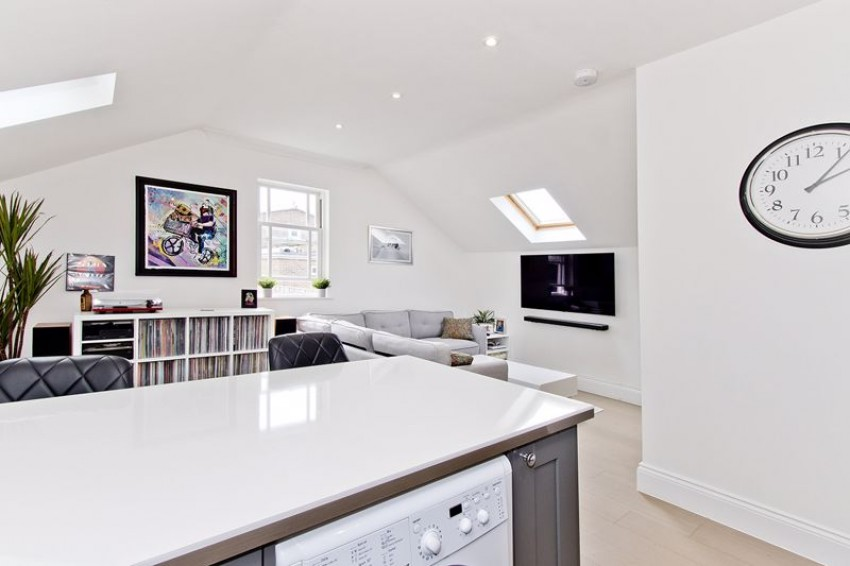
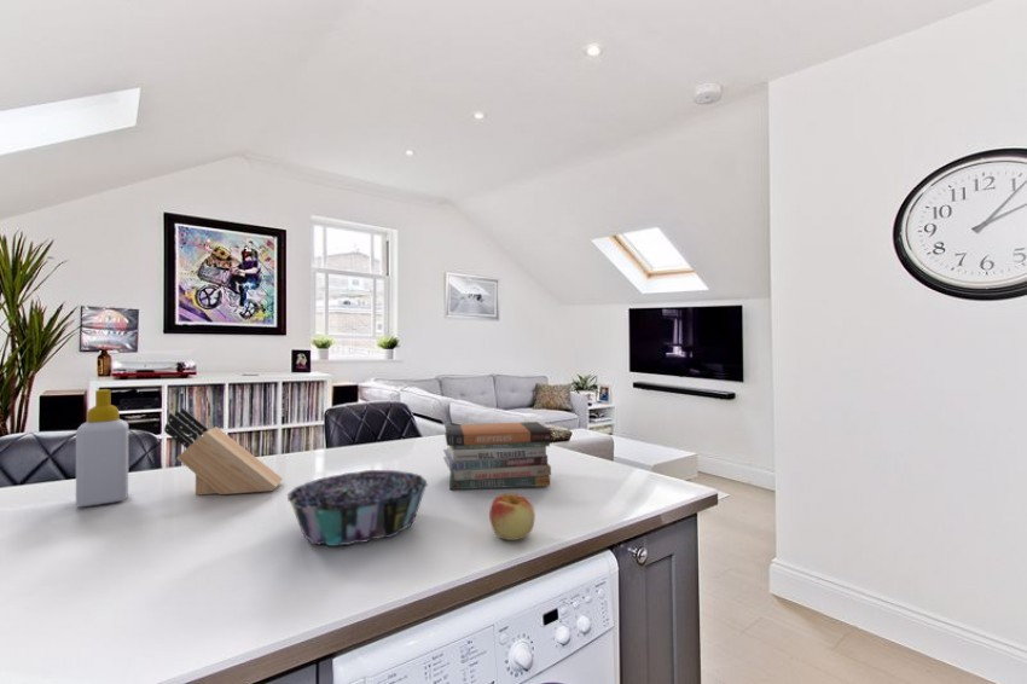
+ soap bottle (103, 445)
+ knife block (224, 448)
+ book stack (495, 453)
+ apple (512, 515)
+ decorative bowl (360, 506)
